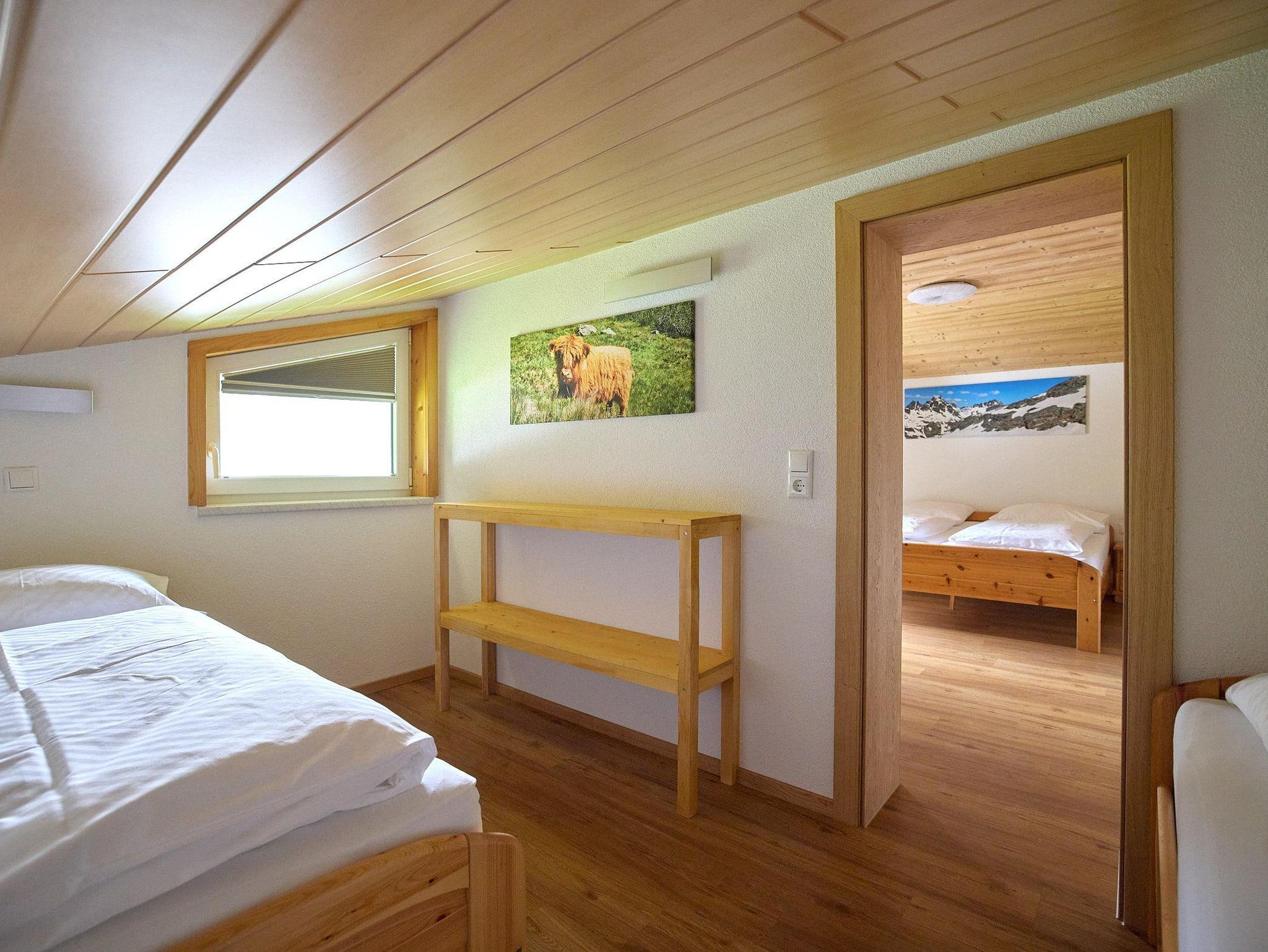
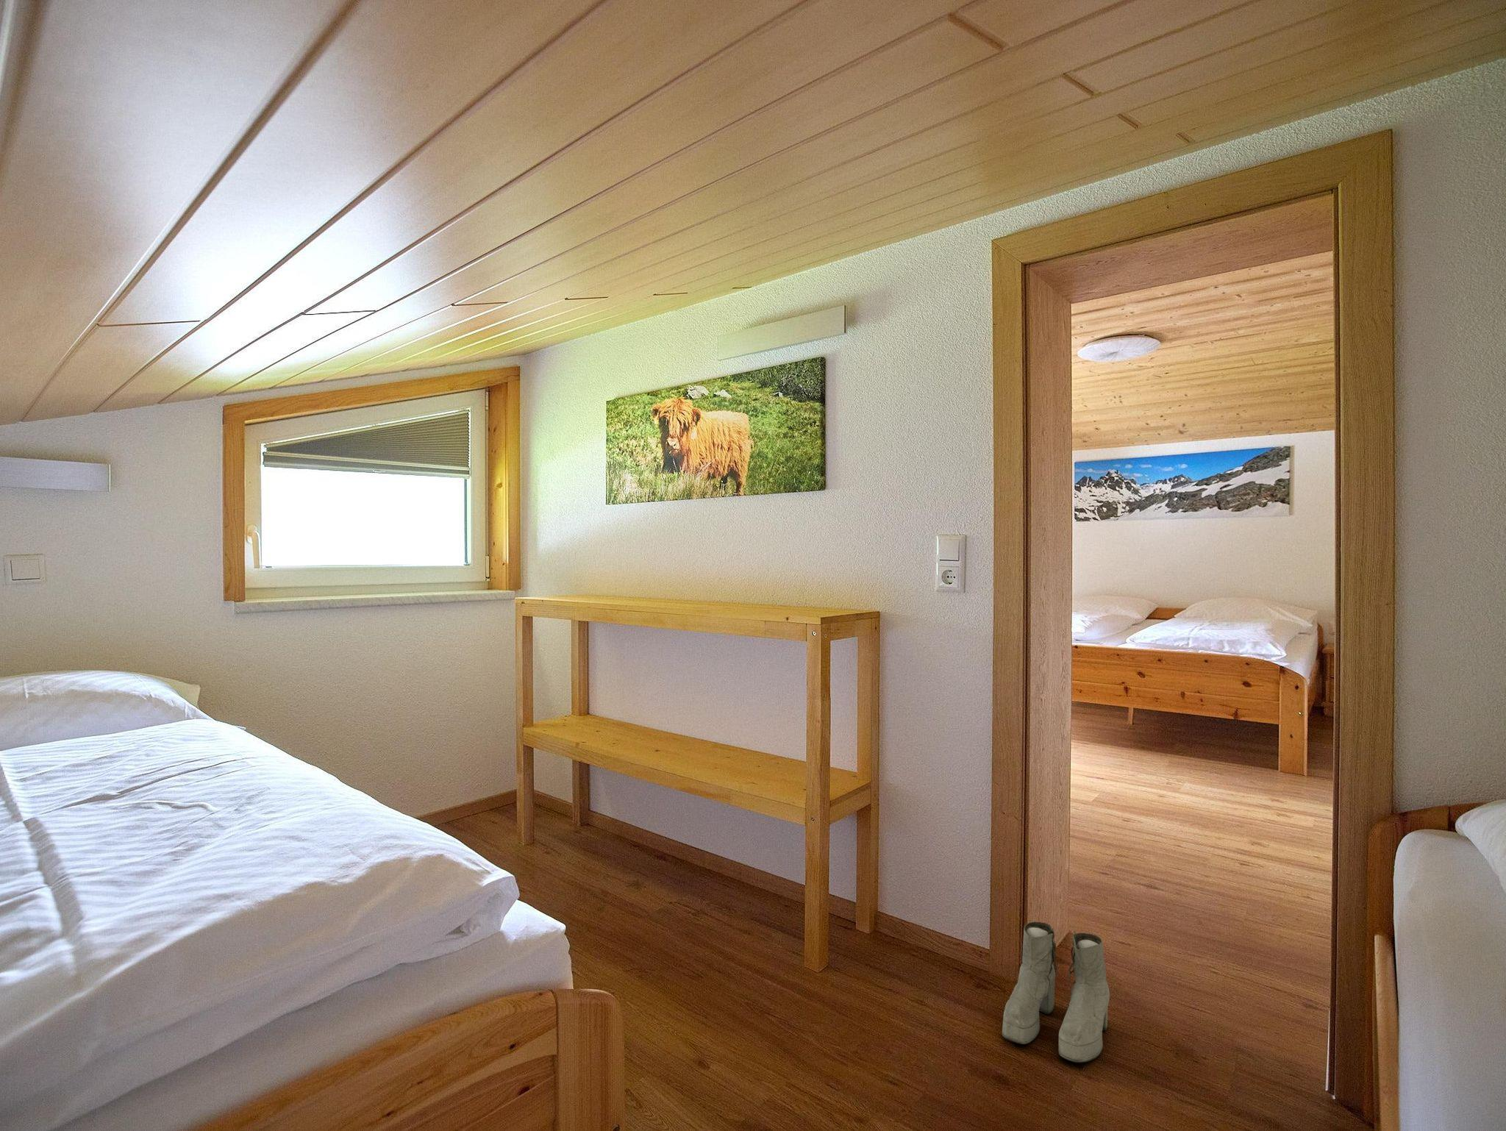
+ boots (1053, 985)
